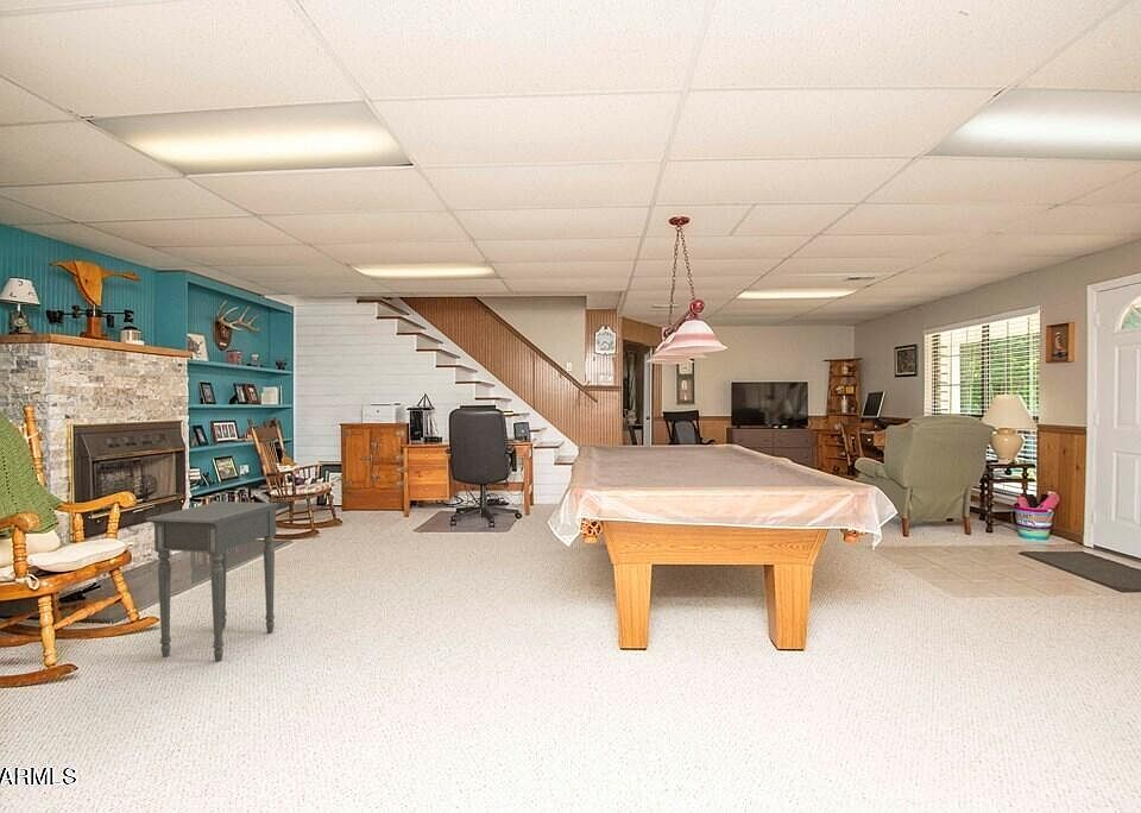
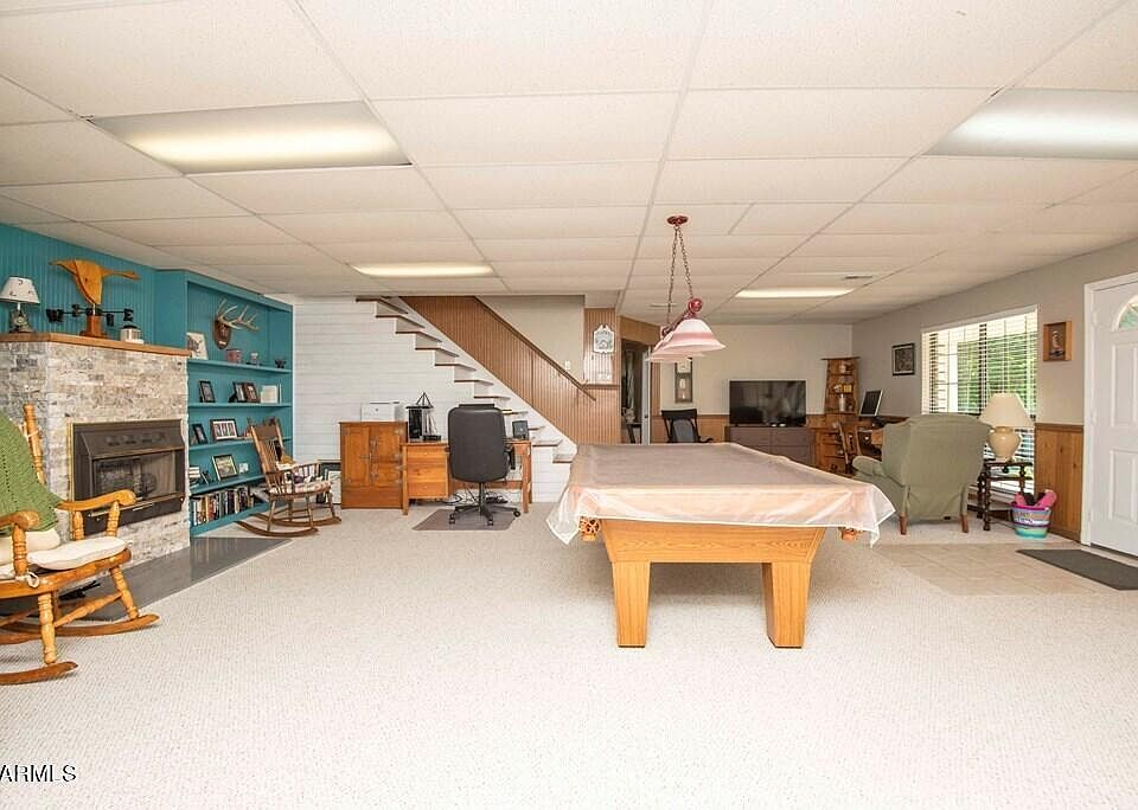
- side table (216, 576)
